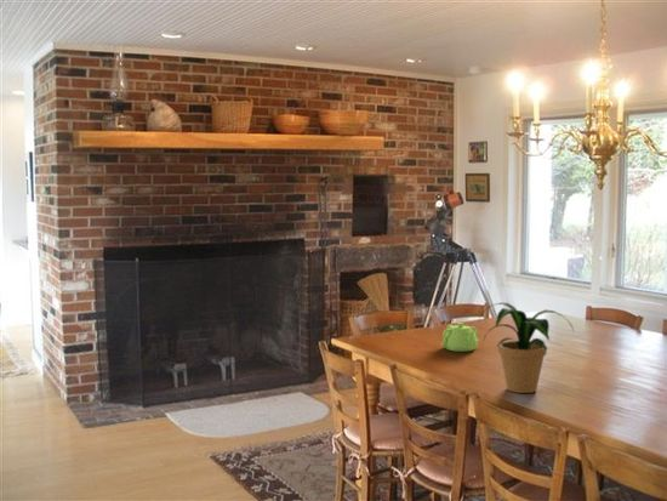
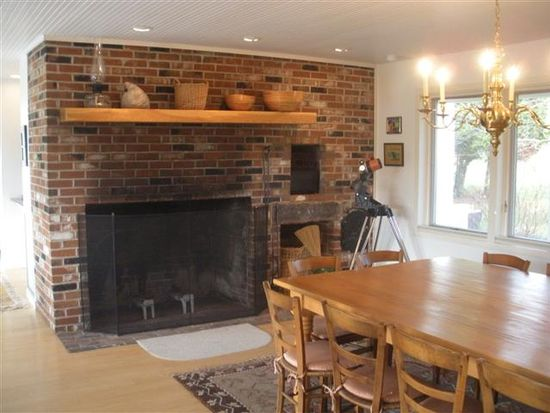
- teapot (460, 335)
- potted plant (521, 347)
